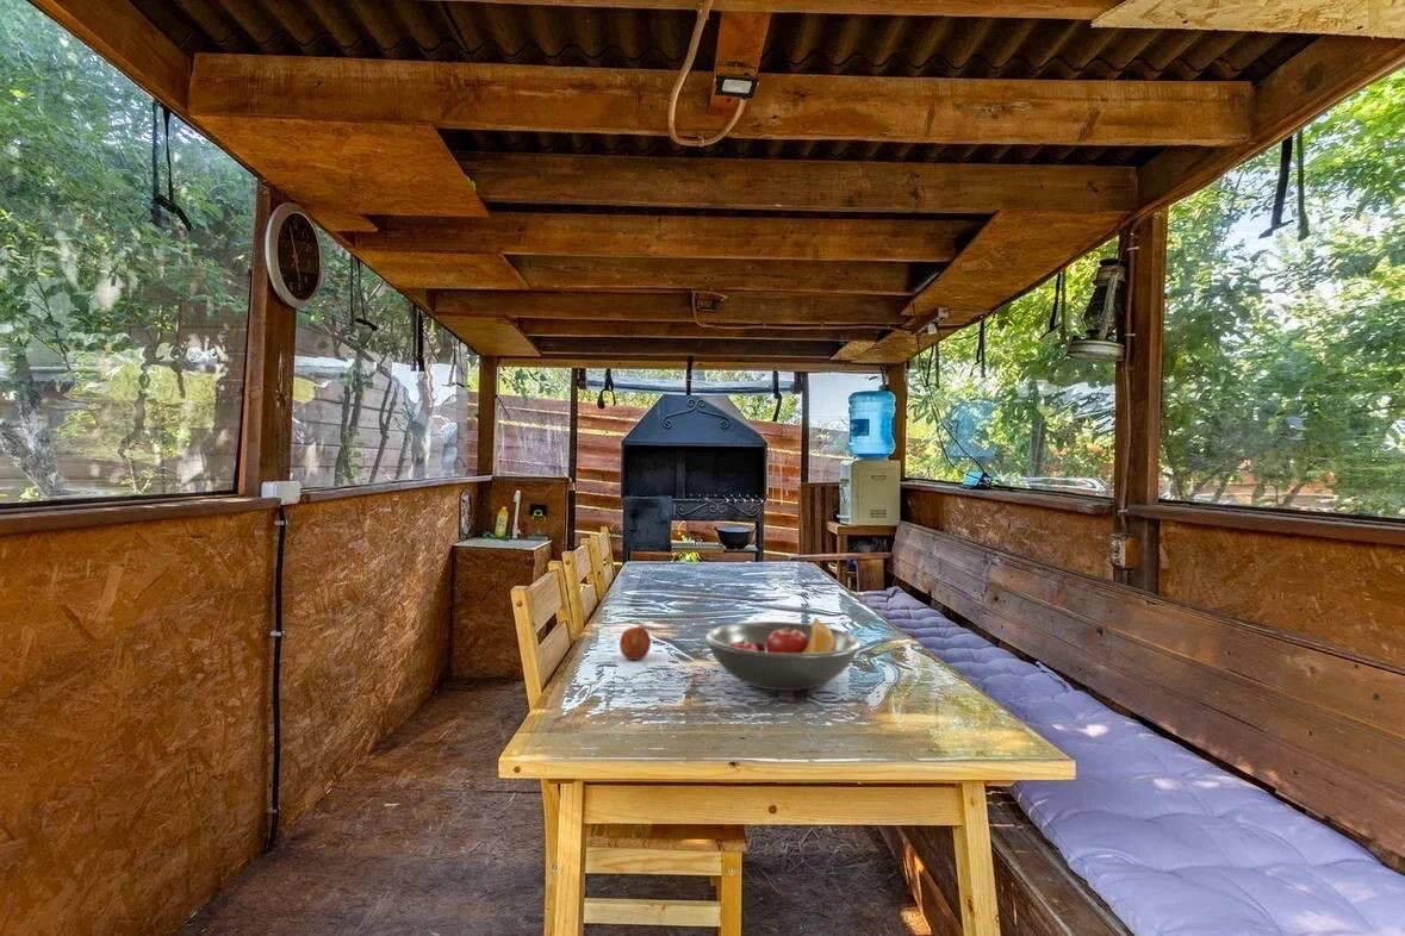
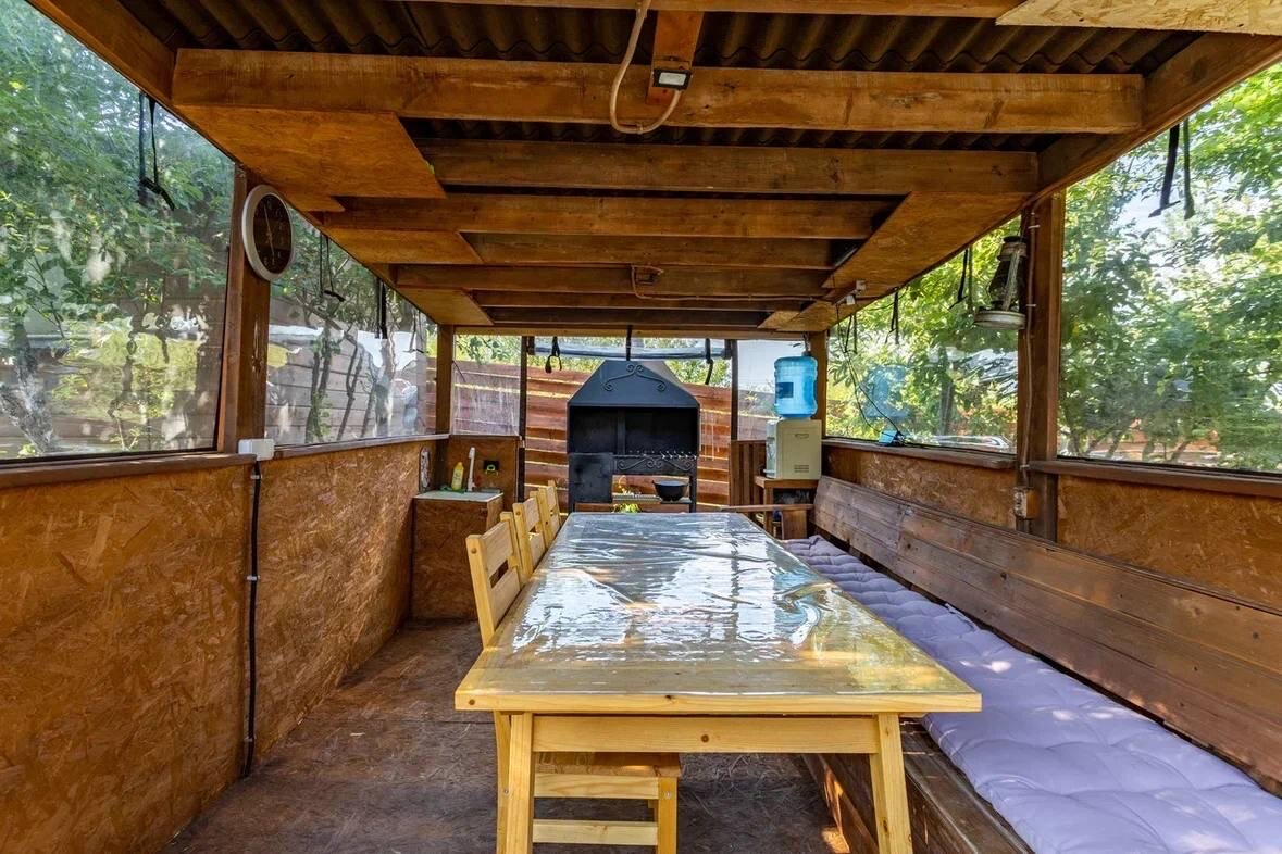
- fruit (634, 642)
- fruit bowl (782, 653)
